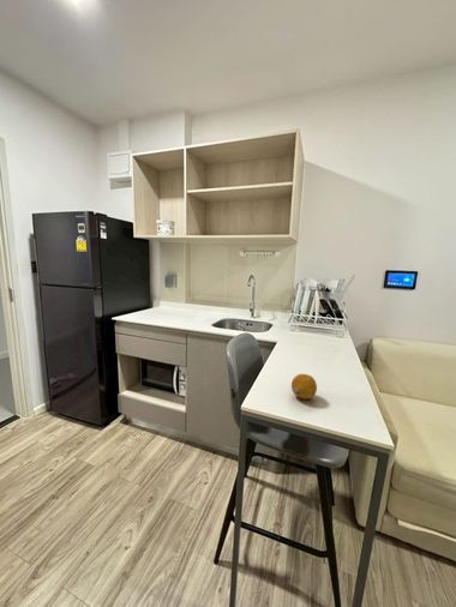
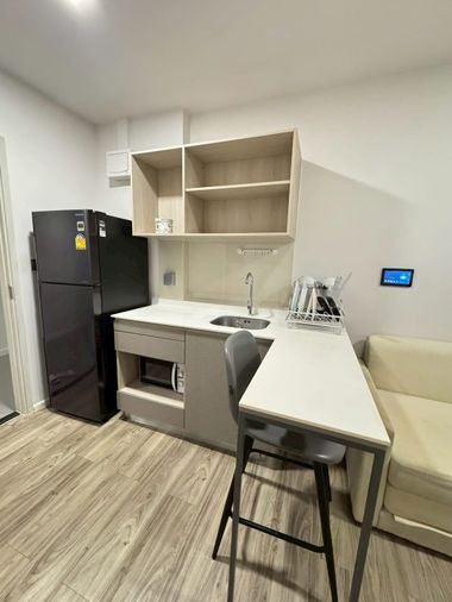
- fruit (304, 385)
